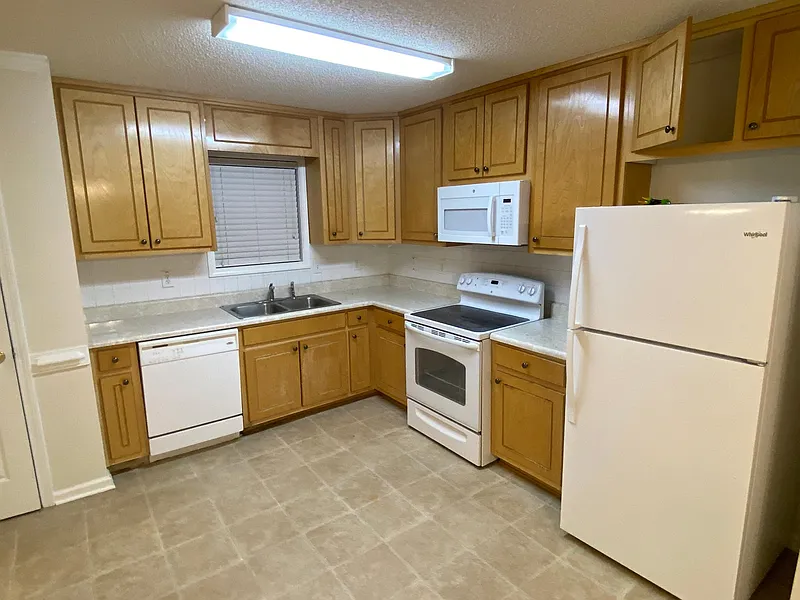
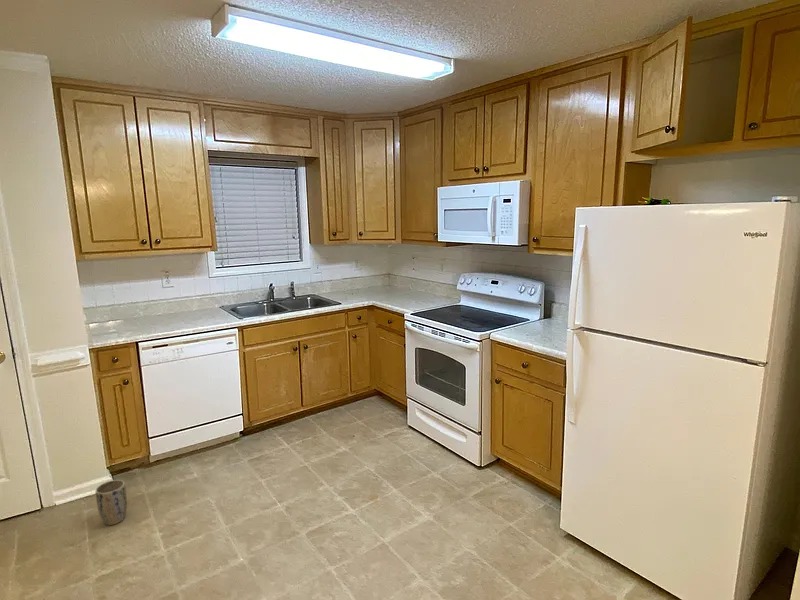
+ plant pot (112, 503)
